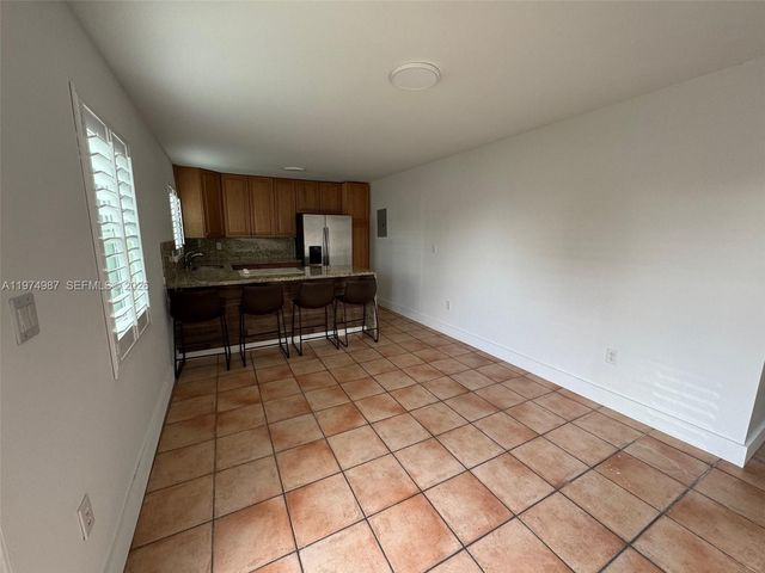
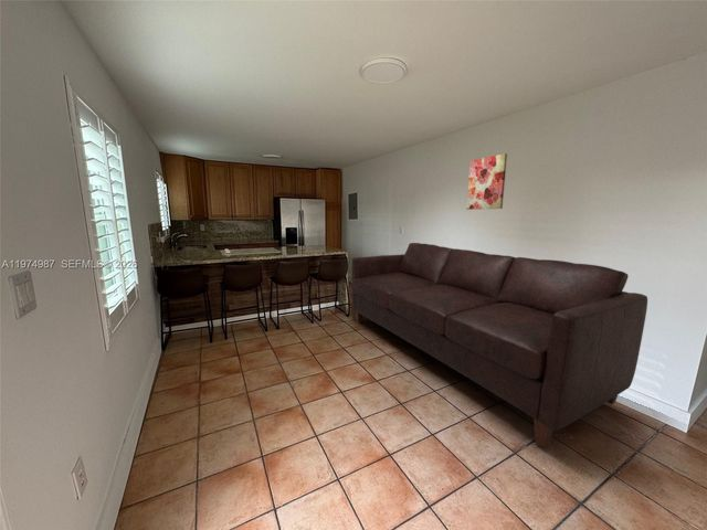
+ sofa (451, 304)
+ wall art (485, 183)
